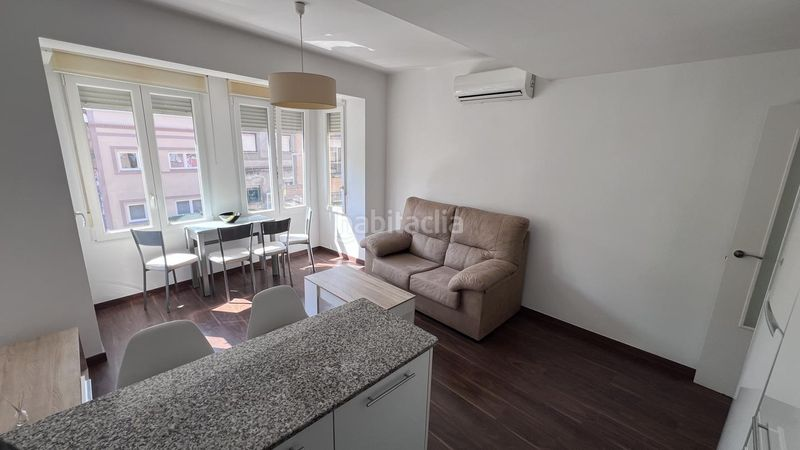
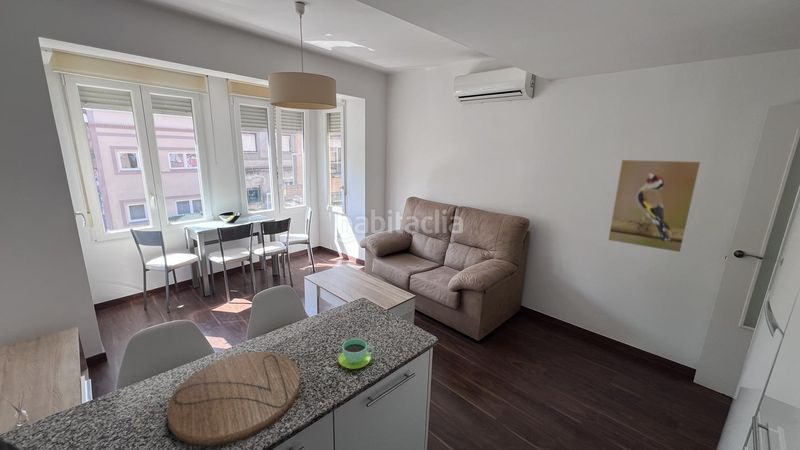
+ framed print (650, 204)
+ cup (355, 353)
+ cutting board (239, 390)
